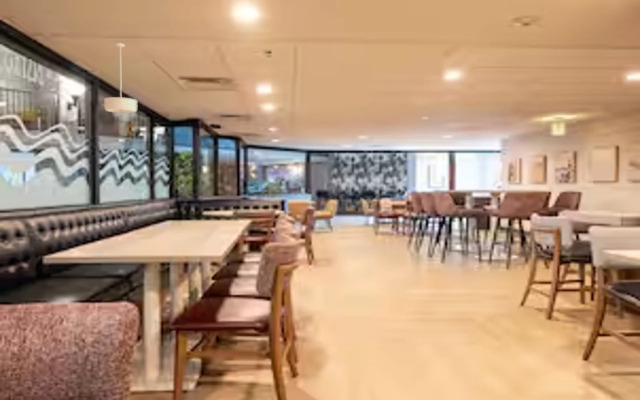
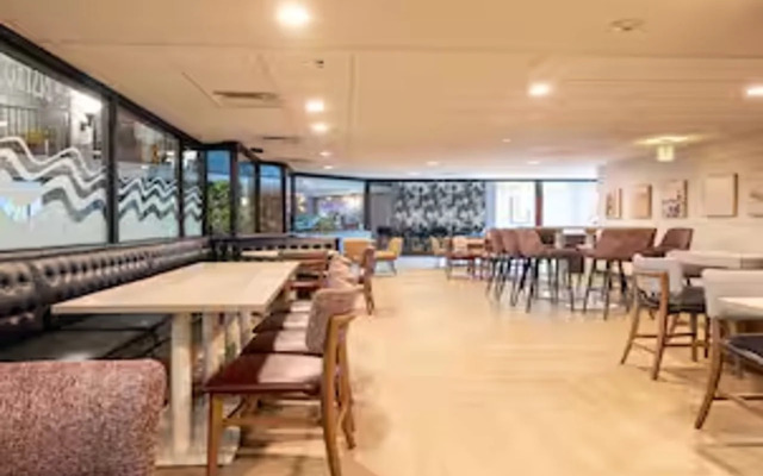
- ceiling light fixture (120, 78)
